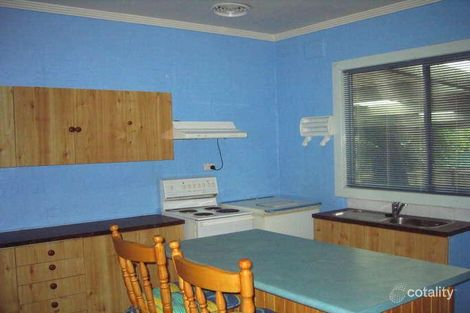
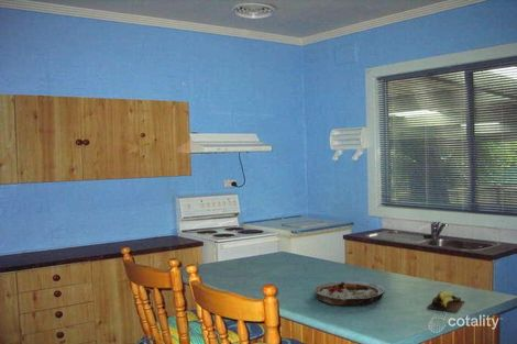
+ banana (446, 298)
+ plate (349, 289)
